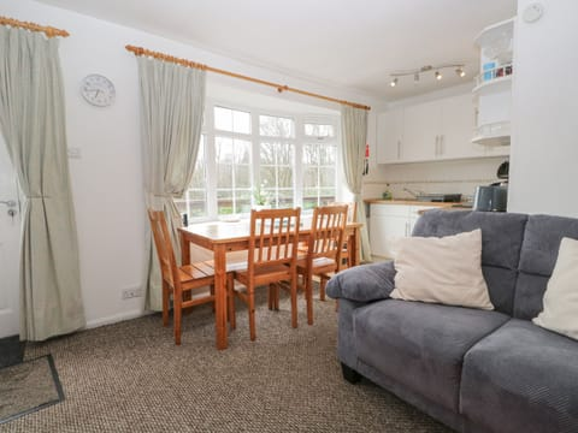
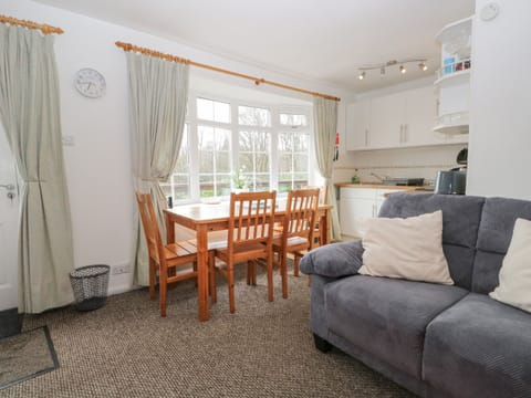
+ wastebasket (91, 287)
